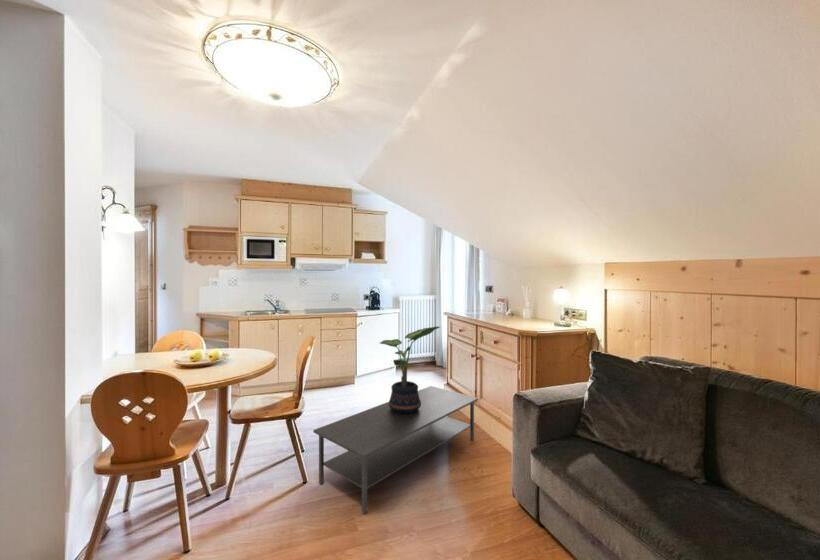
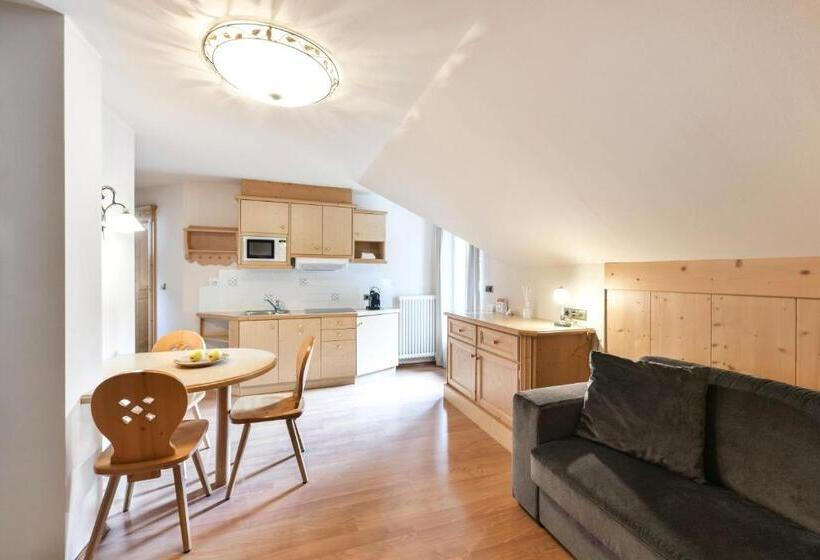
- potted plant (406, 369)
- coffee table (405, 435)
